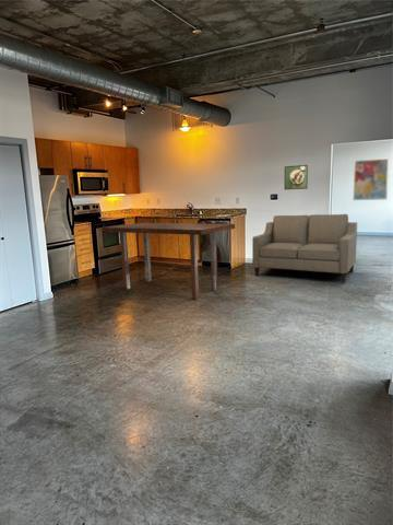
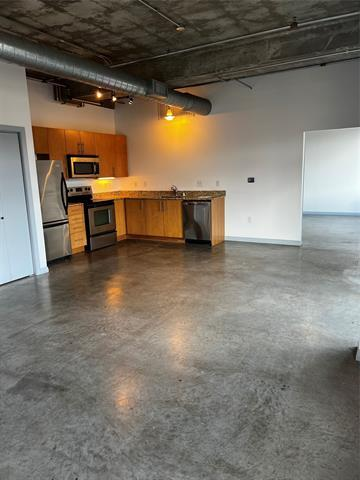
- dining table (150, 257)
- sofa (303, 244)
- wall art (370, 179)
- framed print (295, 177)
